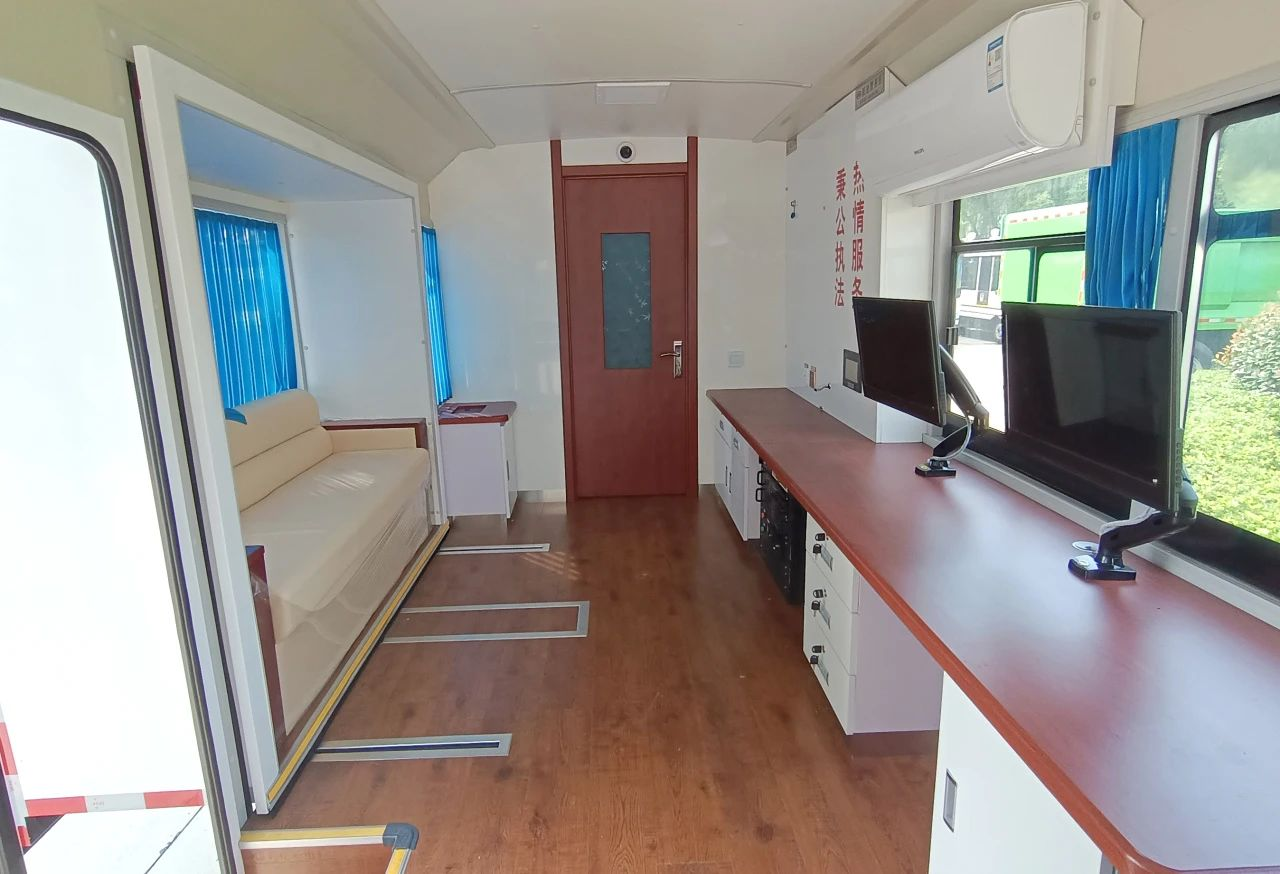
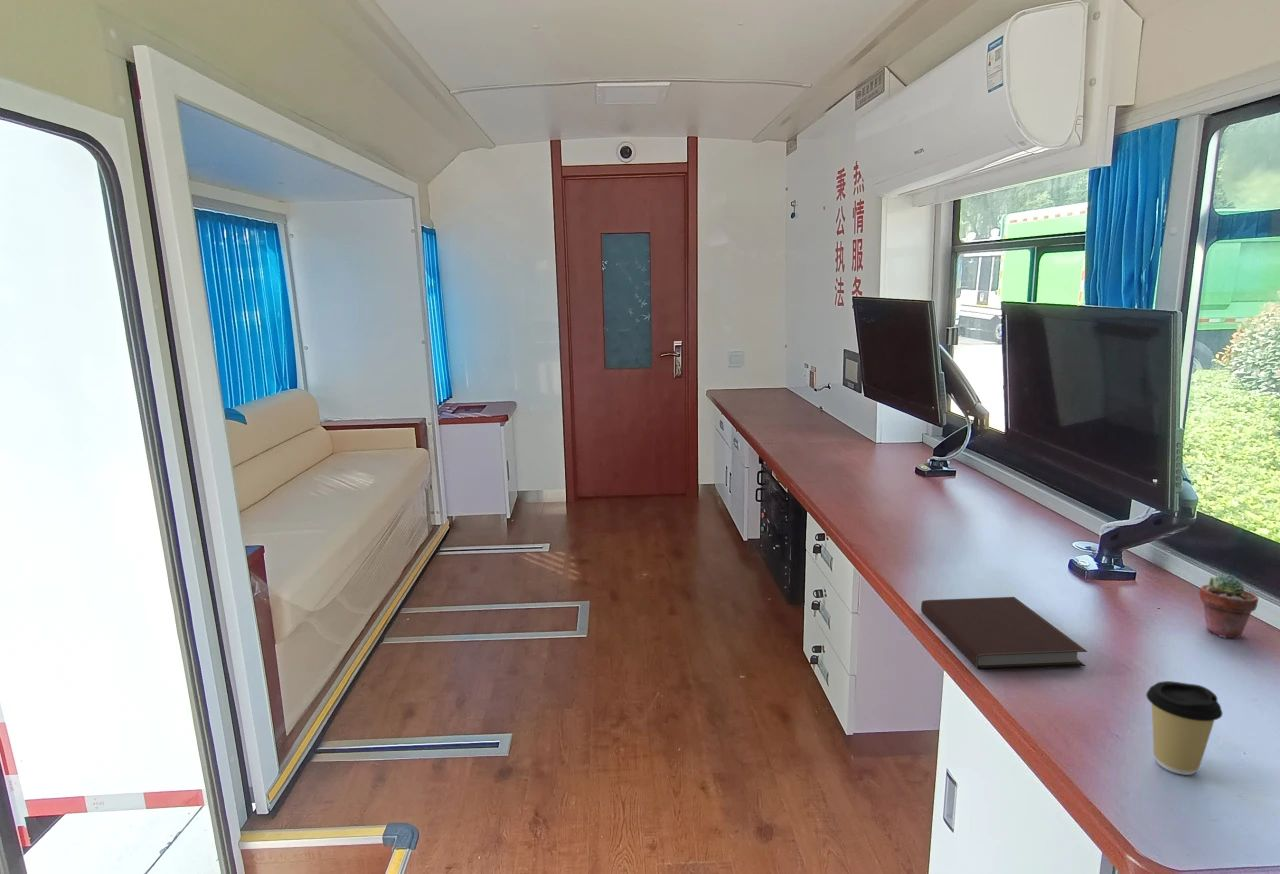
+ notebook (997, 630)
+ potted succulent (1227, 603)
+ coffee cup (1180, 728)
